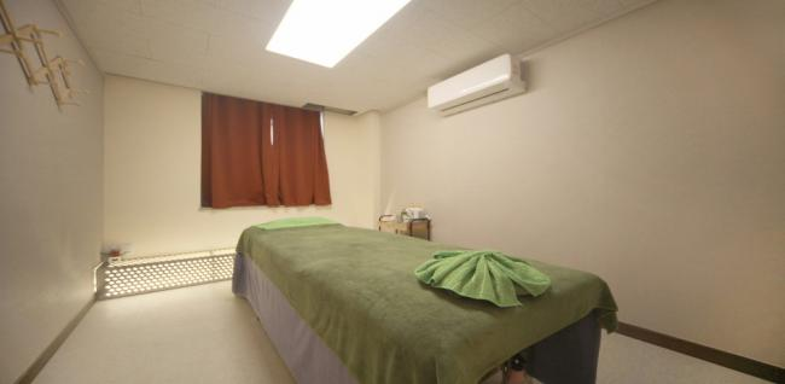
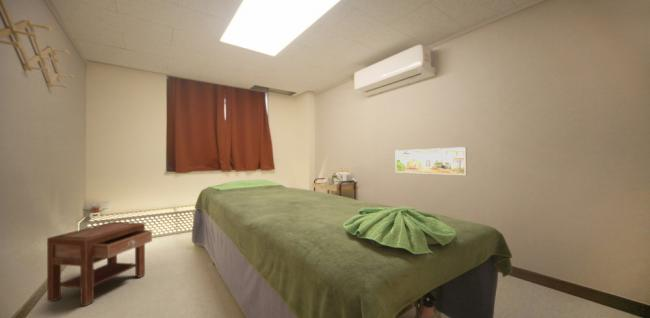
+ nightstand (105, 258)
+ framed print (426, 161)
